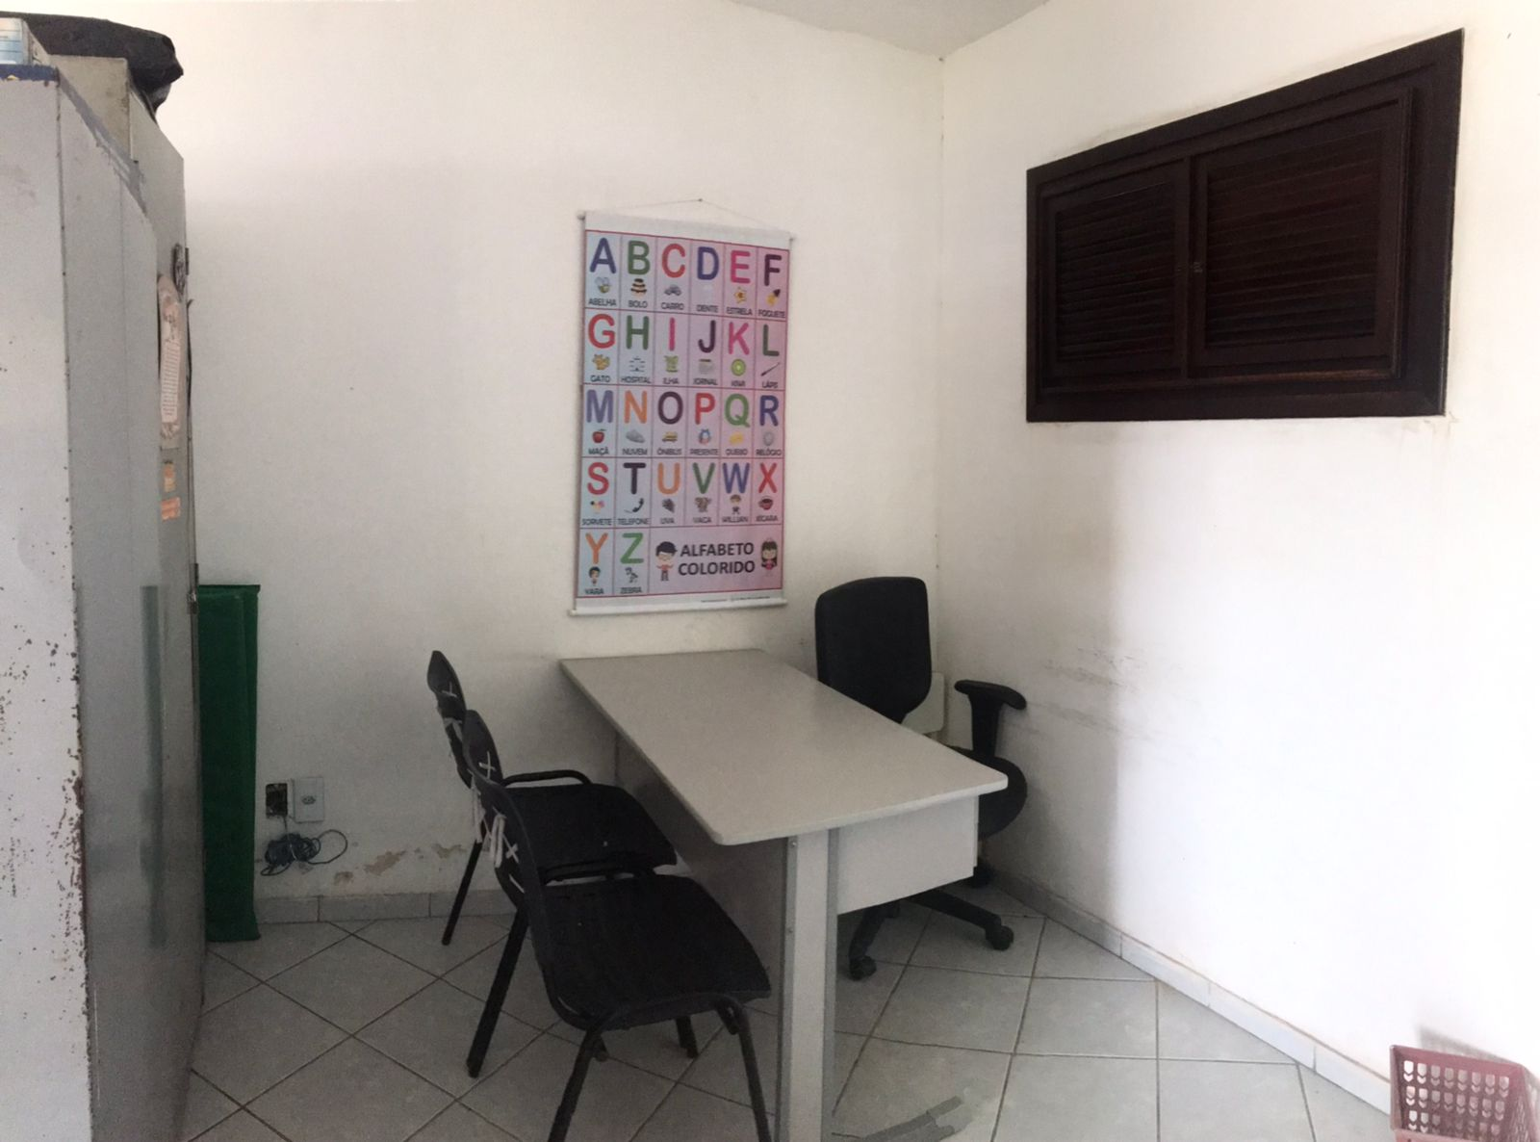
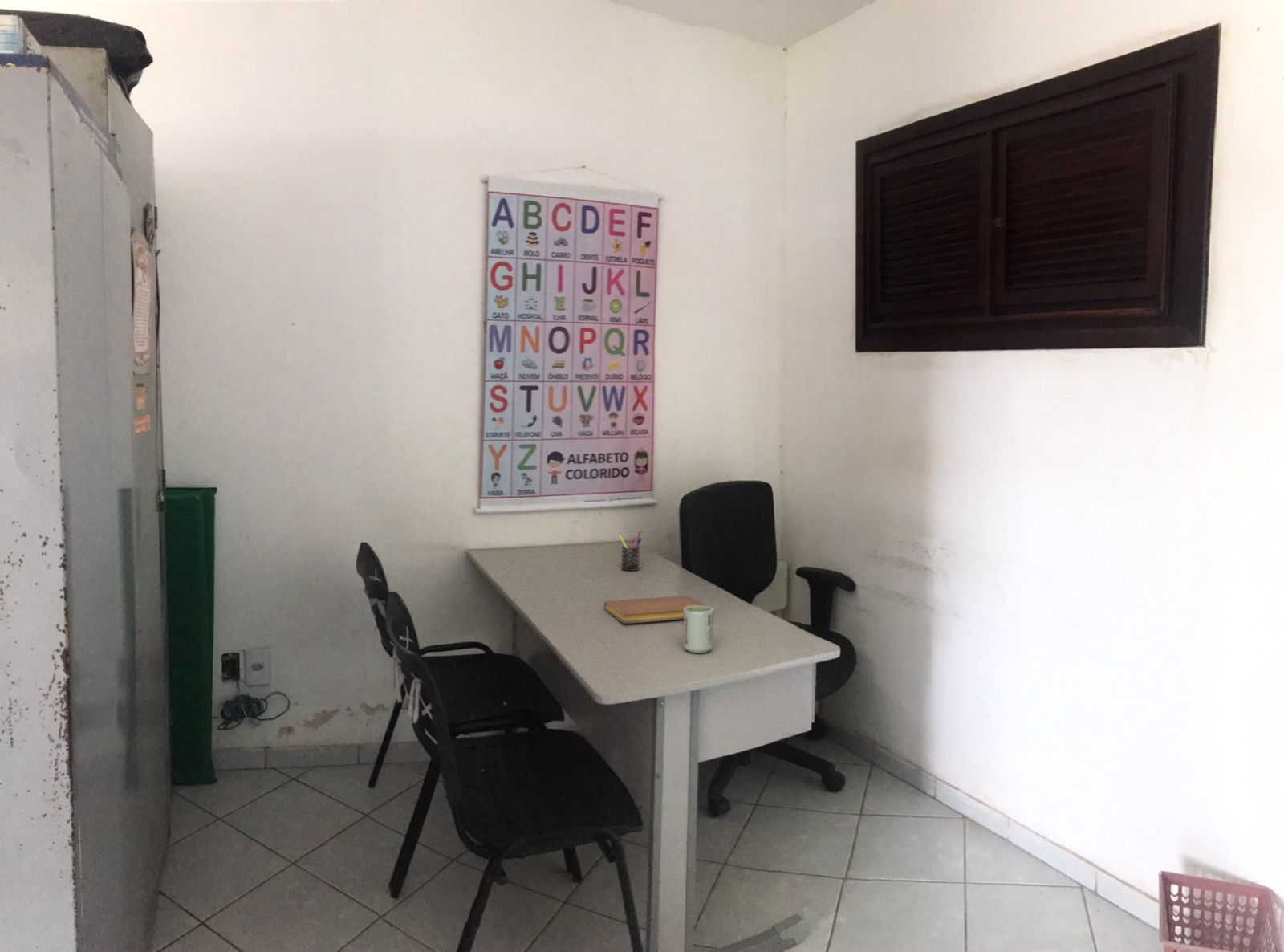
+ pen holder (632, 550)
+ cup (697, 629)
+ notebook (656, 608)
